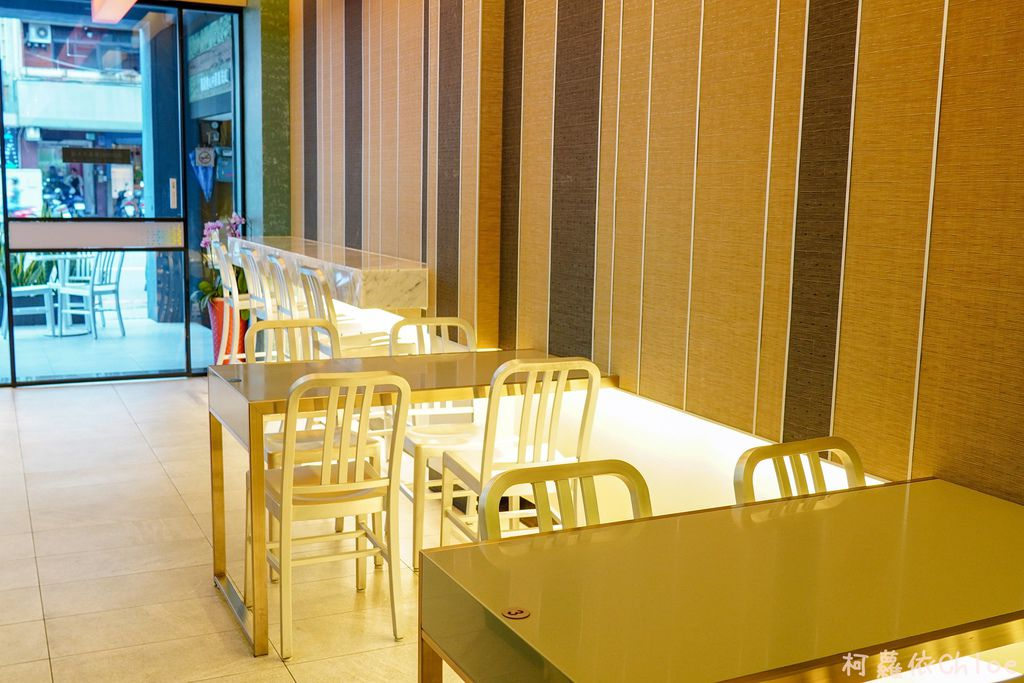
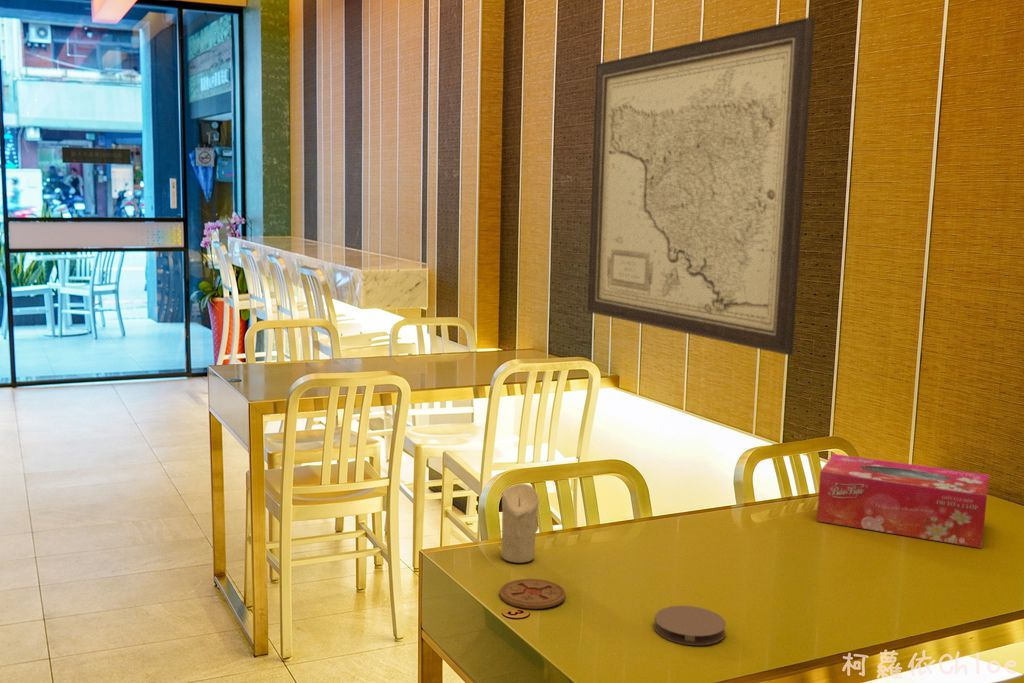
+ coaster (689, 624)
+ coaster (532, 593)
+ candle (518, 523)
+ tissue box (902, 497)
+ wall art (681, 190)
